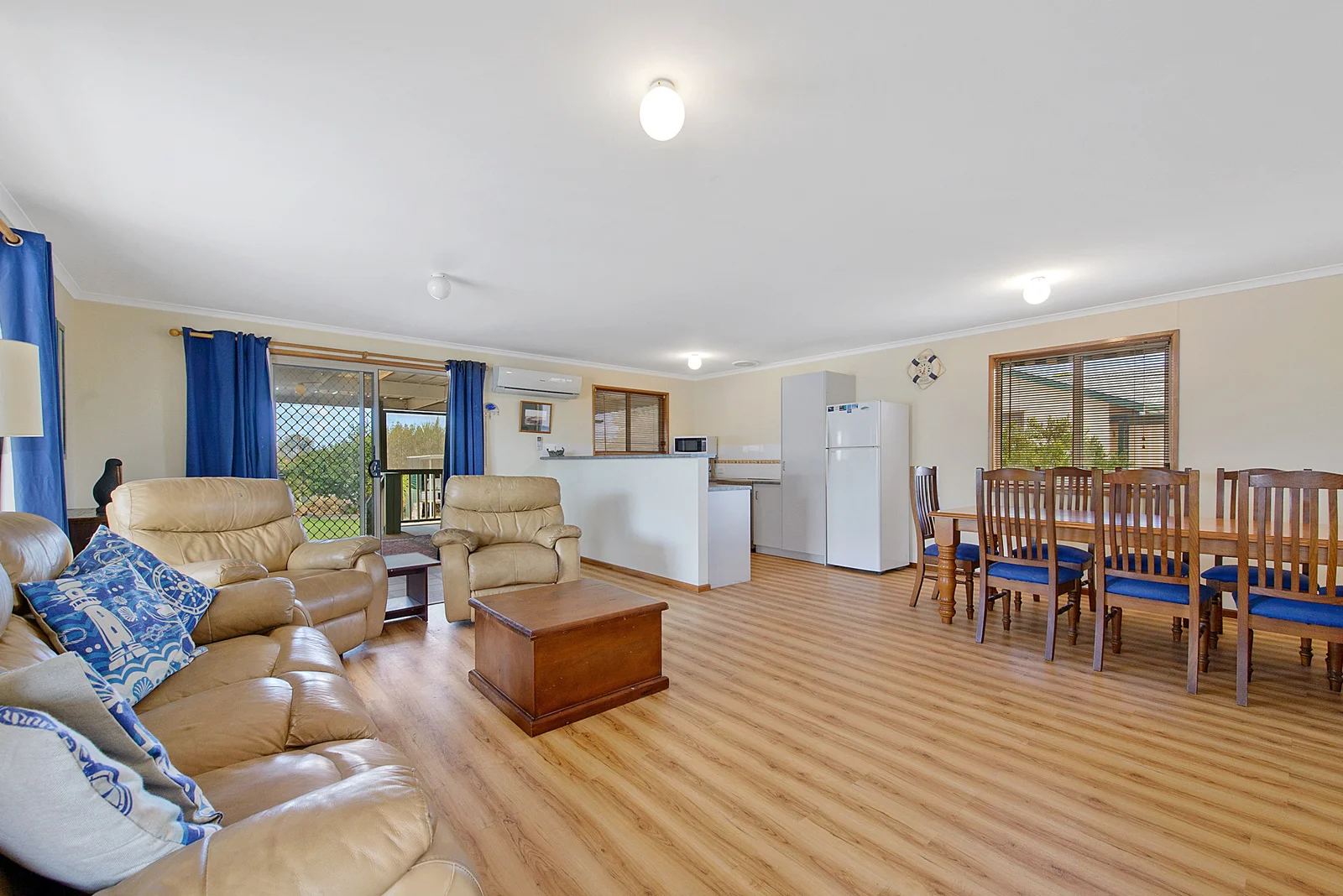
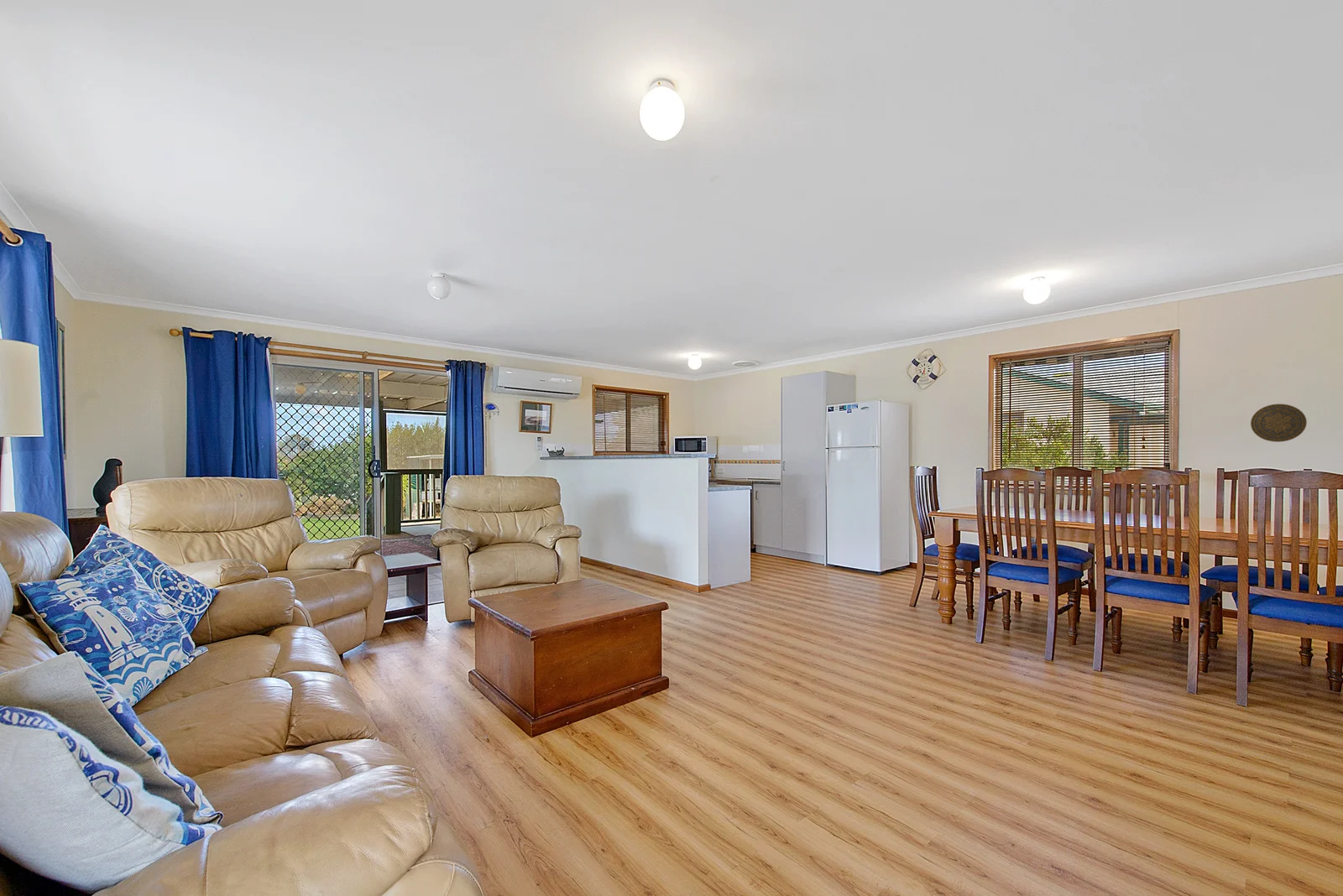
+ decorative plate (1278, 423)
